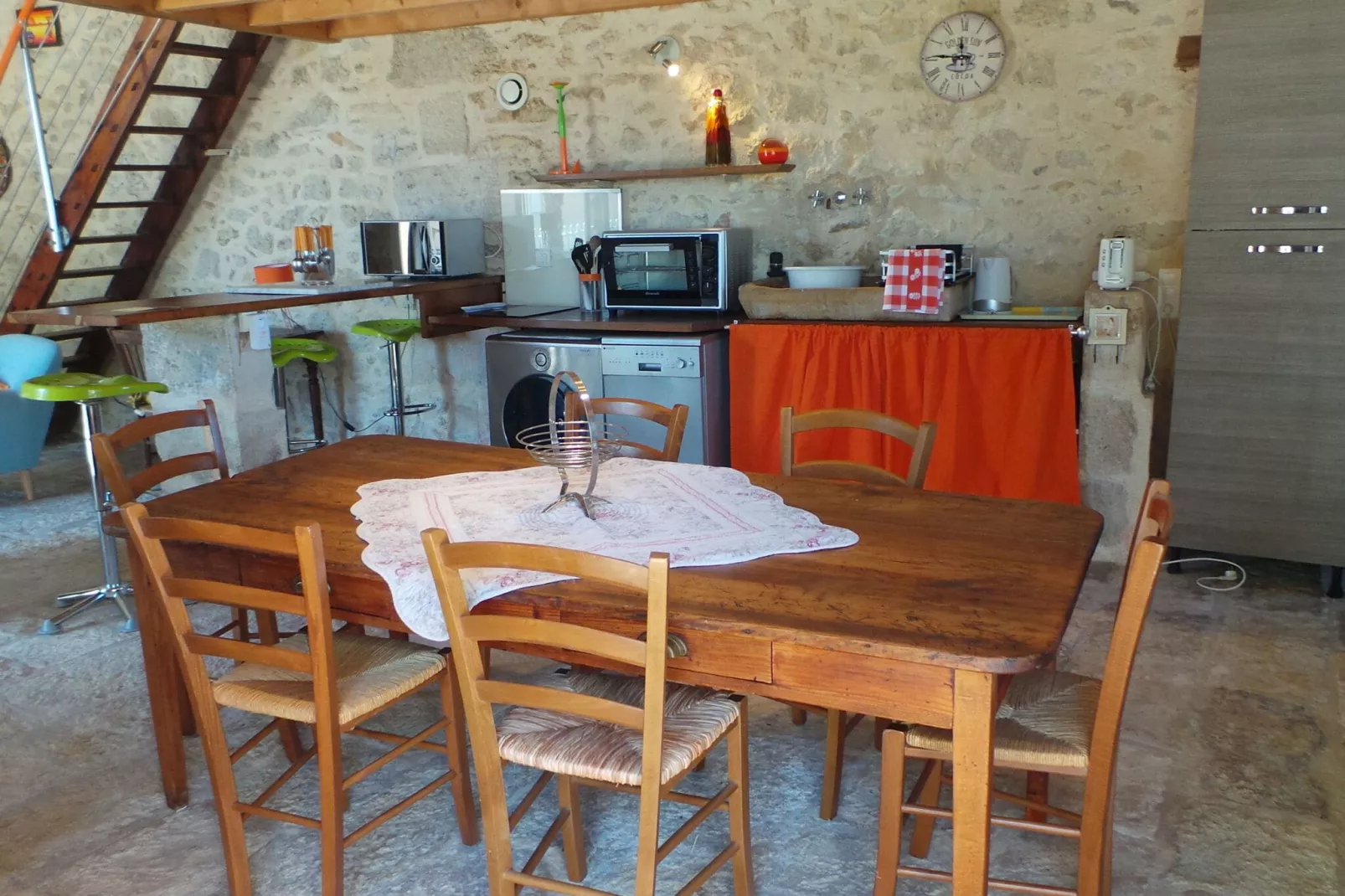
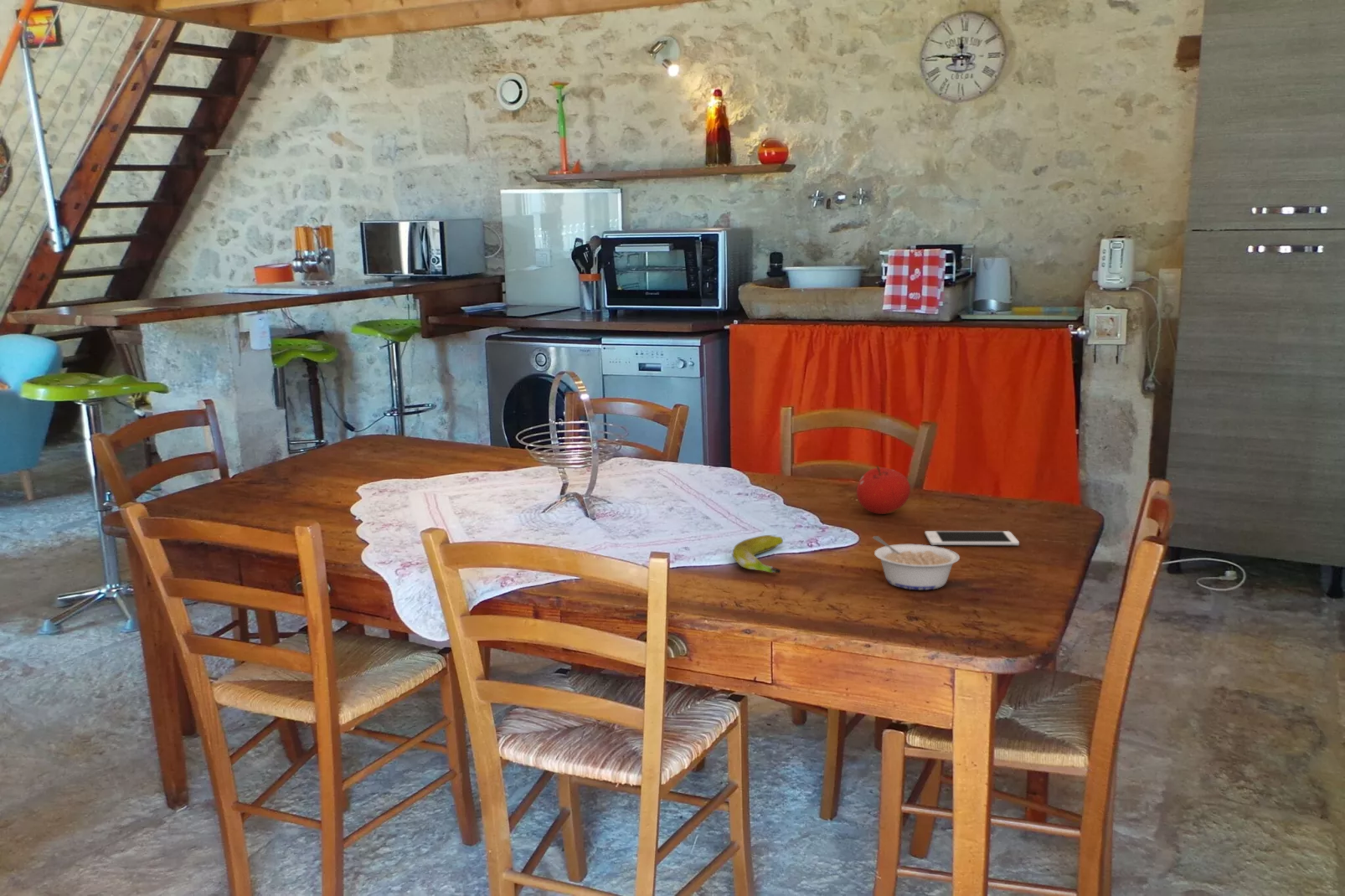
+ legume (913, 564)
+ cell phone (971, 538)
+ fruit (884, 488)
+ banana (758, 552)
